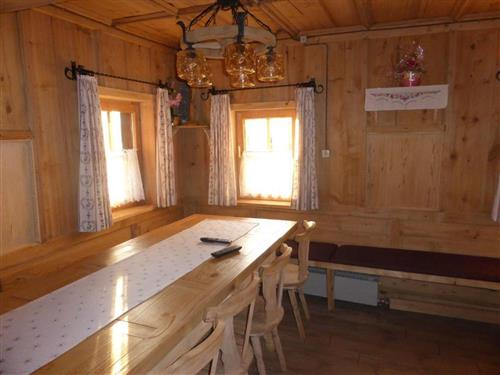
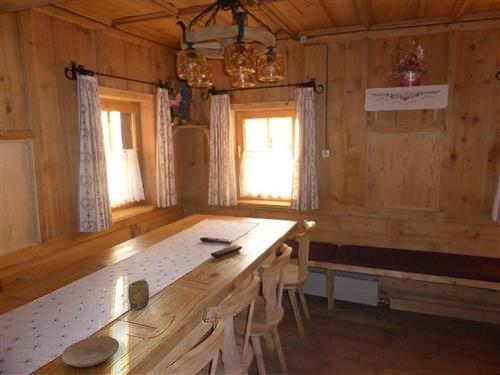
+ plate (91, 353)
+ cup (138, 294)
